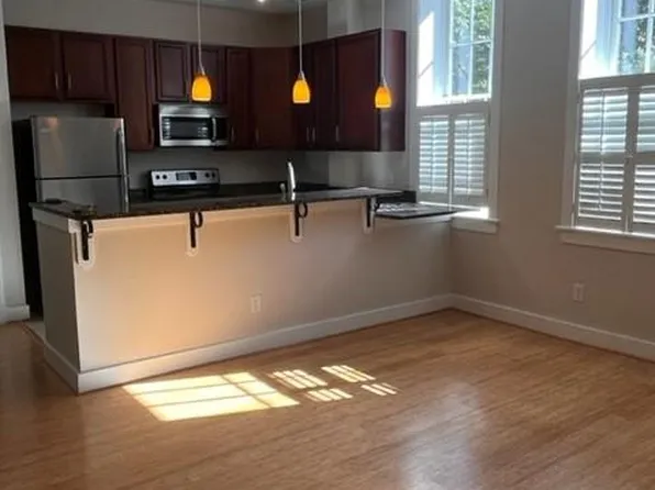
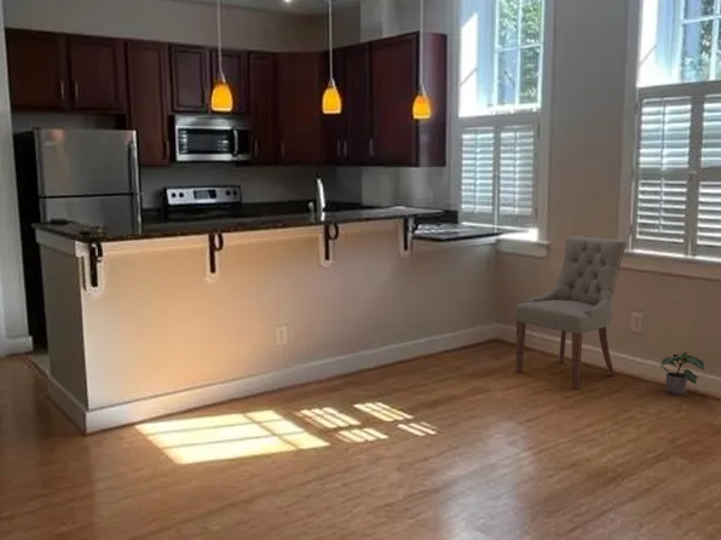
+ potted plant (681, 373)
+ chair (571, 306)
